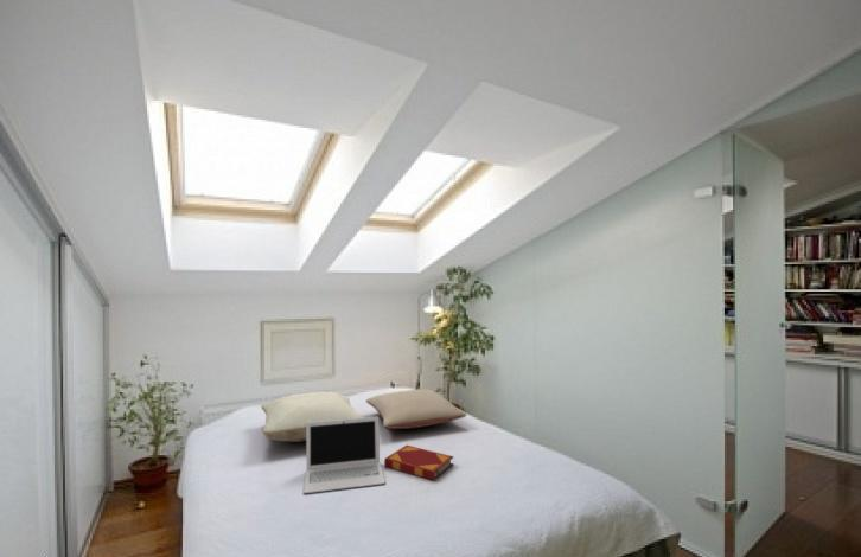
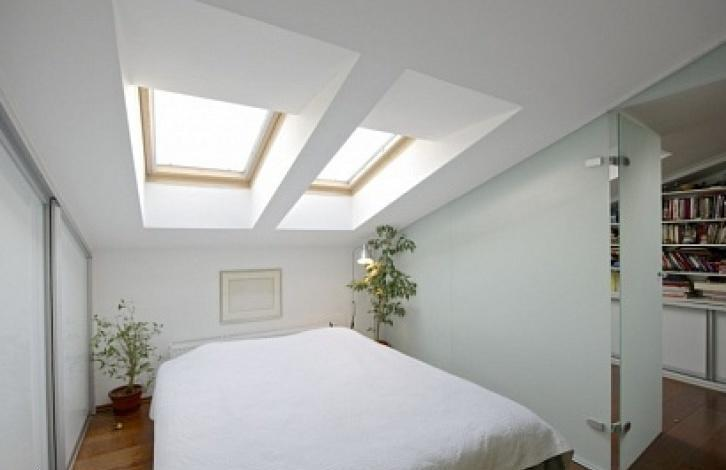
- hardback book (419, 461)
- pillow (413, 406)
- laptop (344, 452)
- pillow (310, 416)
